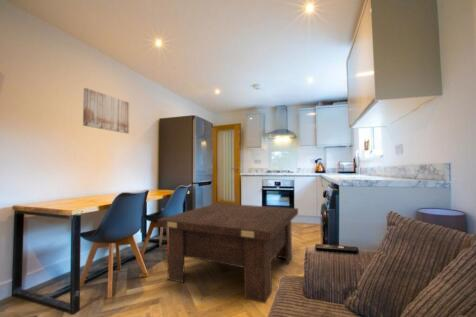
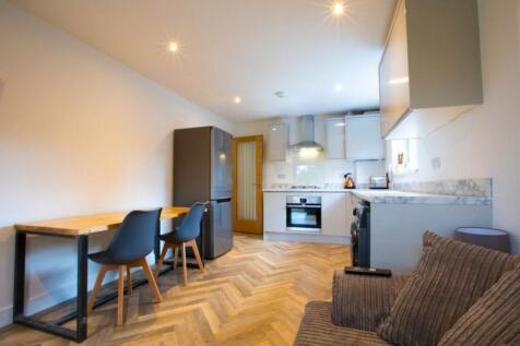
- wall art (108, 113)
- coffee table (235, 240)
